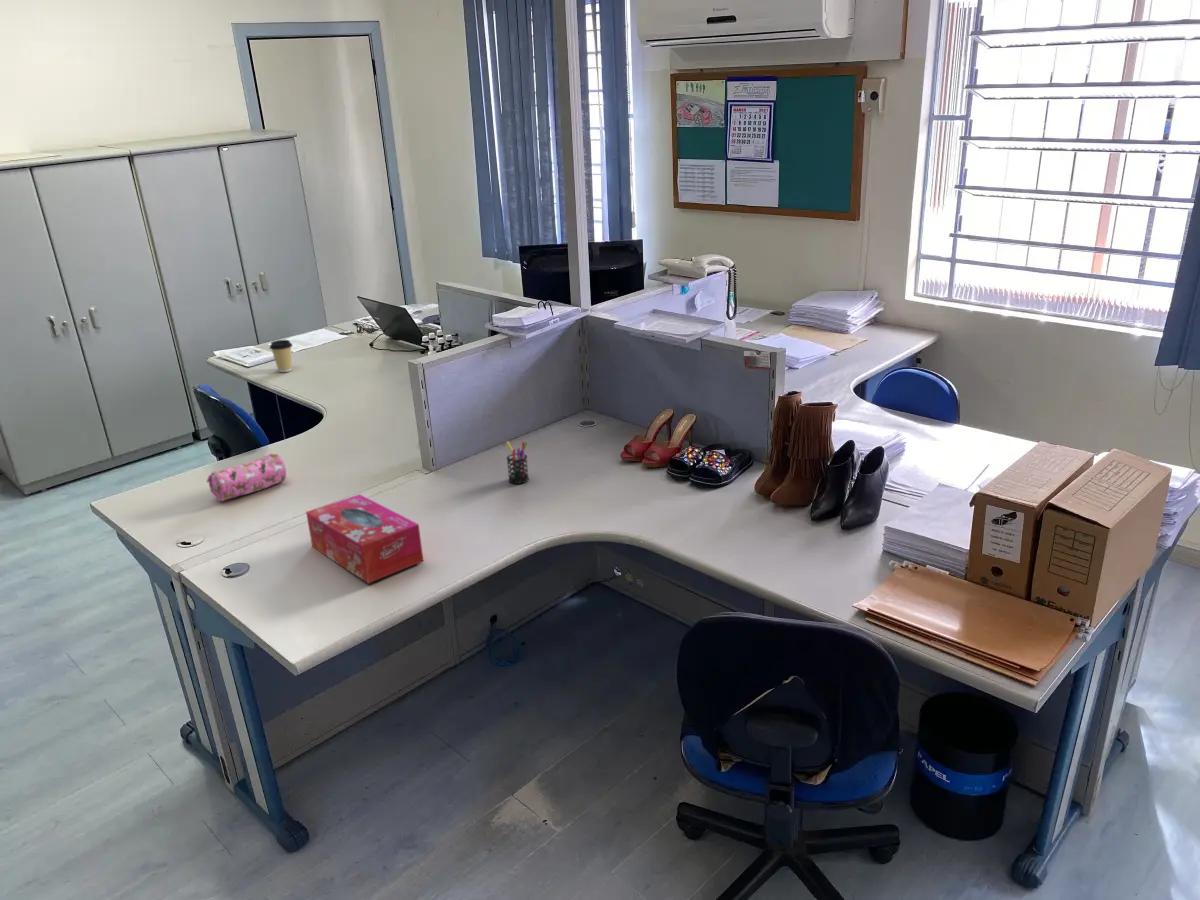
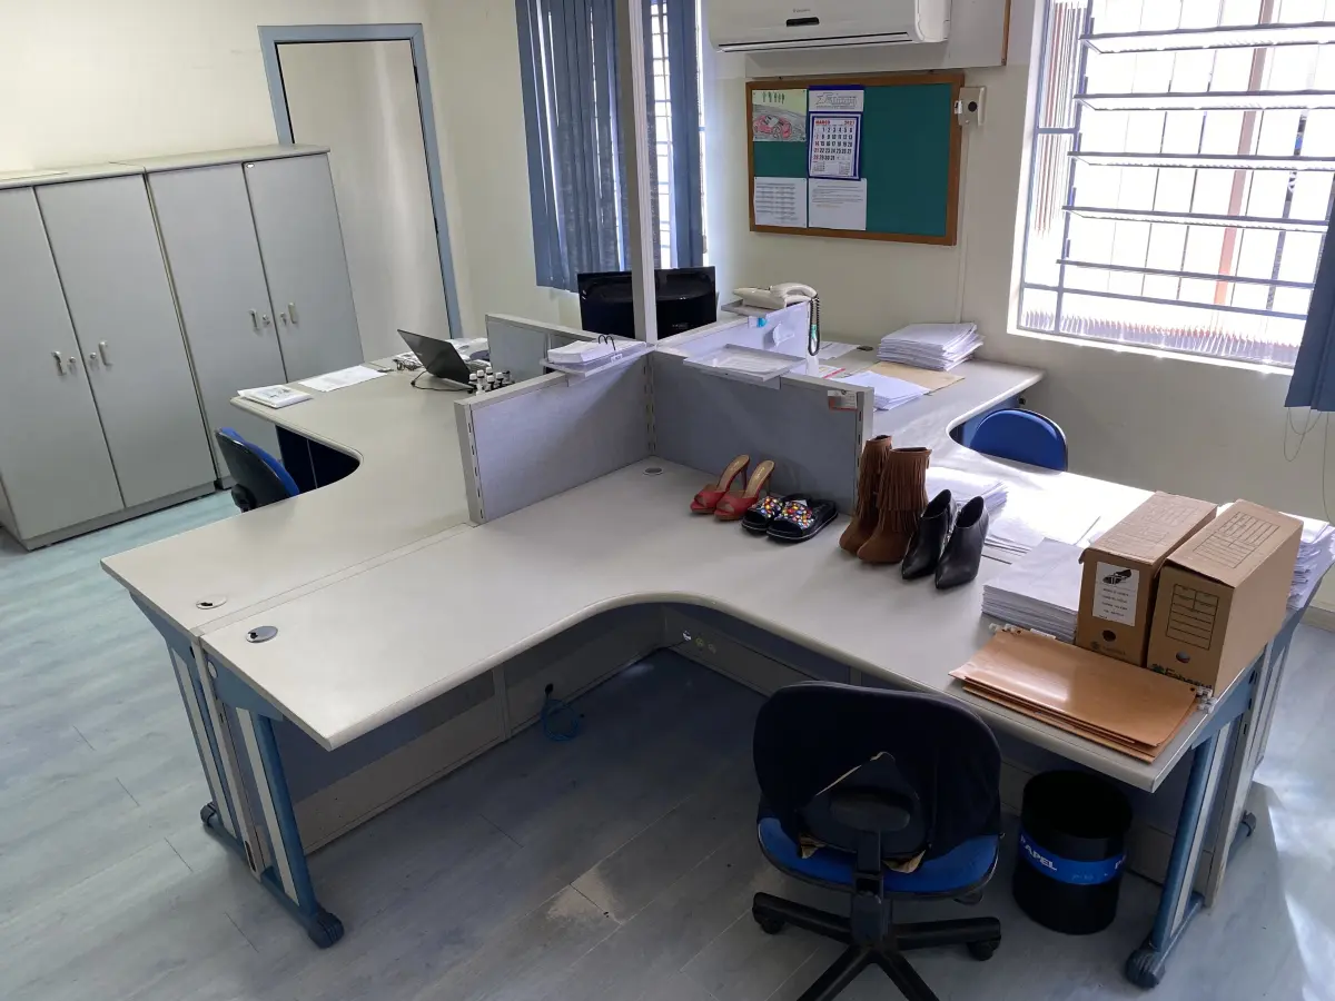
- coffee cup (282, 356)
- pen holder (519, 459)
- pencil case (247, 476)
- tissue box (363, 536)
